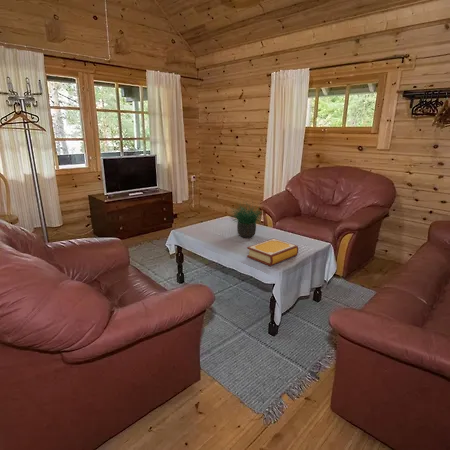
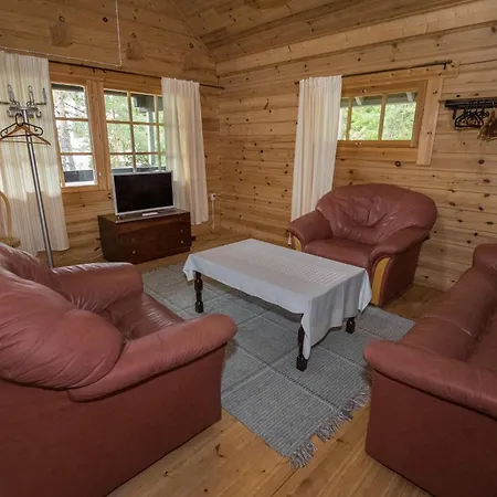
- potted plant (246, 215)
- book (272, 251)
